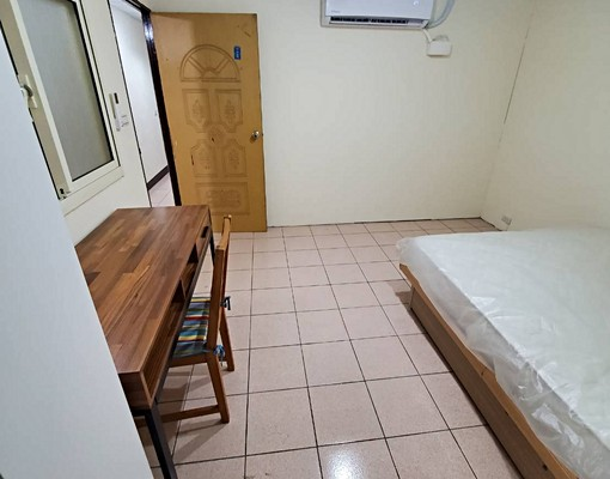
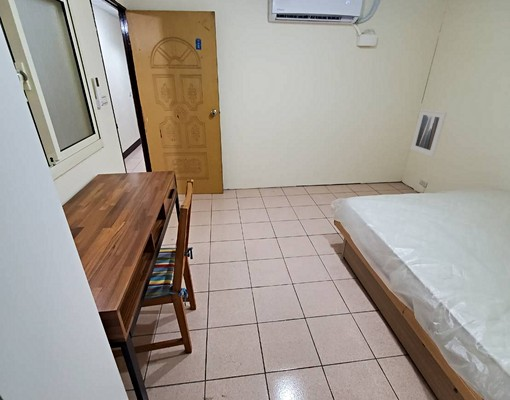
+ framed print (427, 132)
